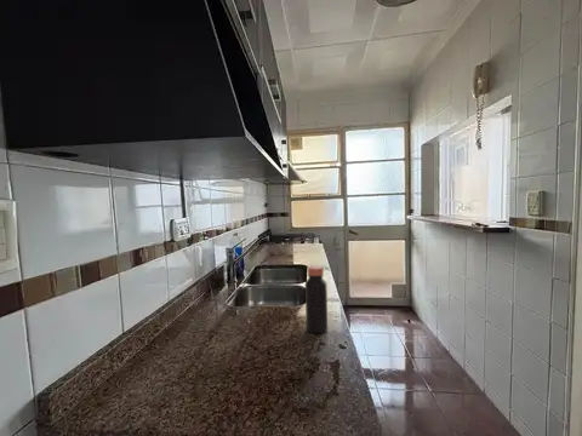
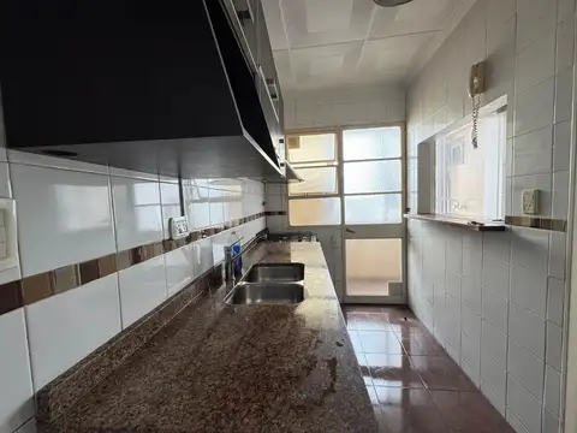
- bottle (315, 298)
